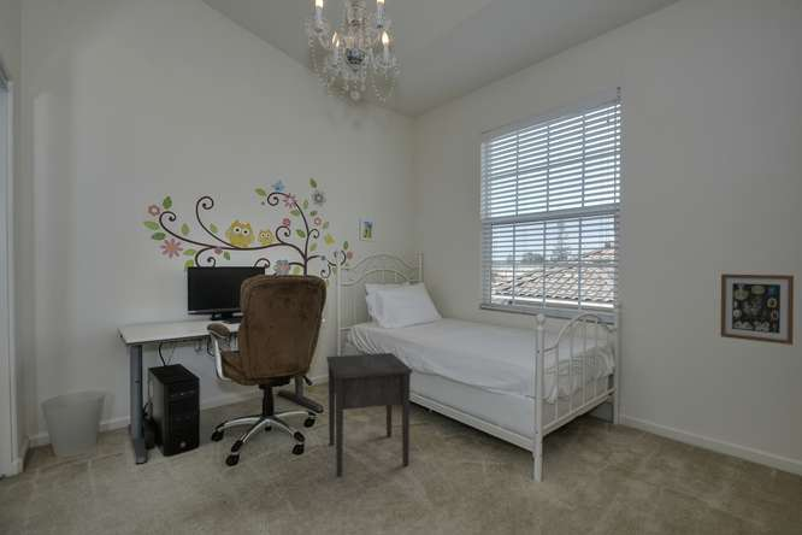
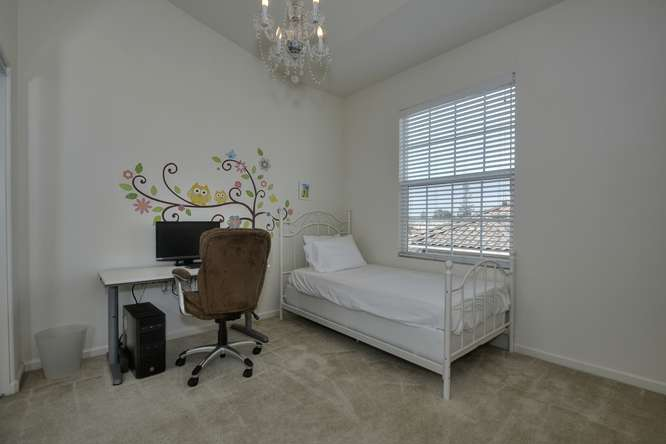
- nightstand (366, 406)
- wall art (755, 307)
